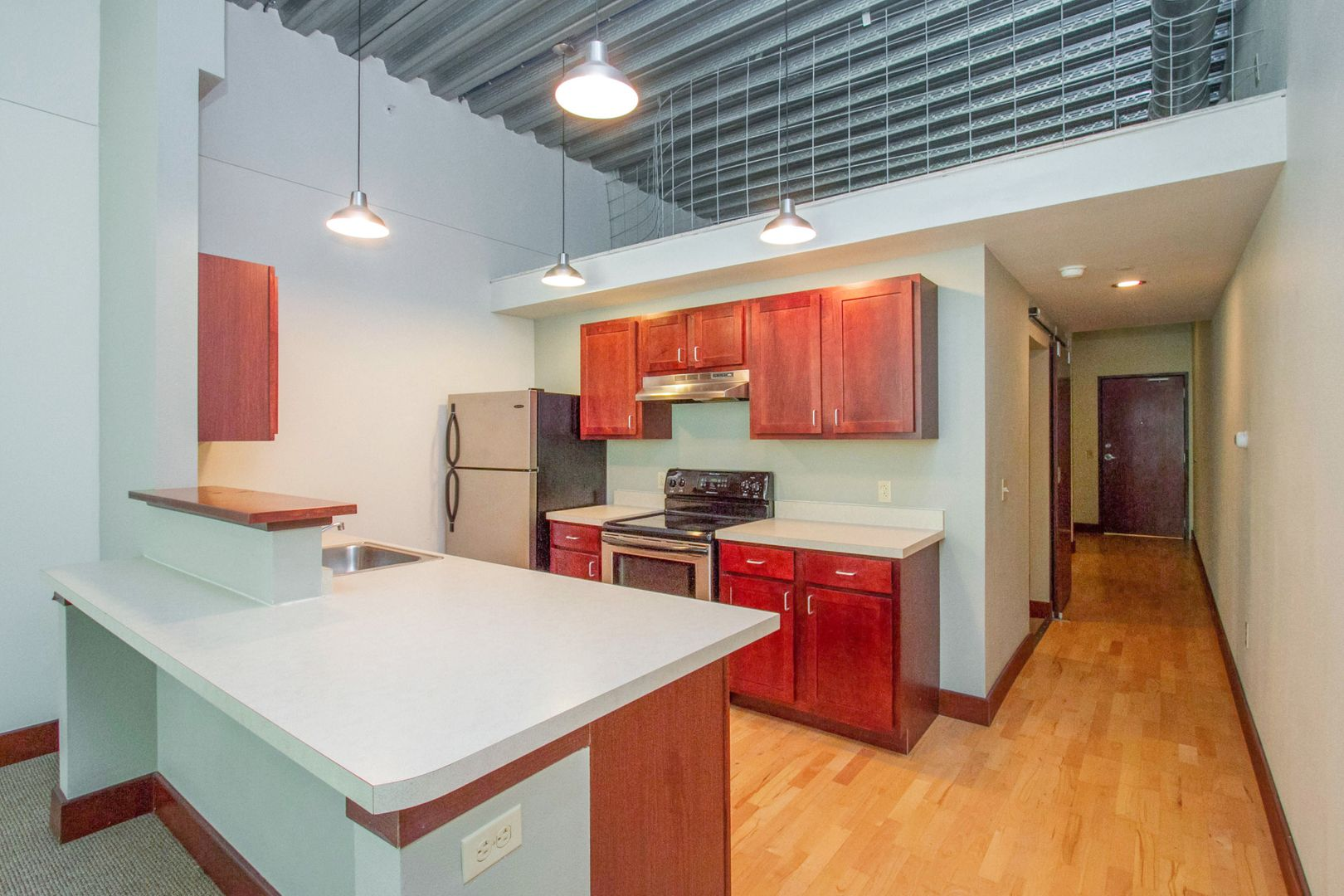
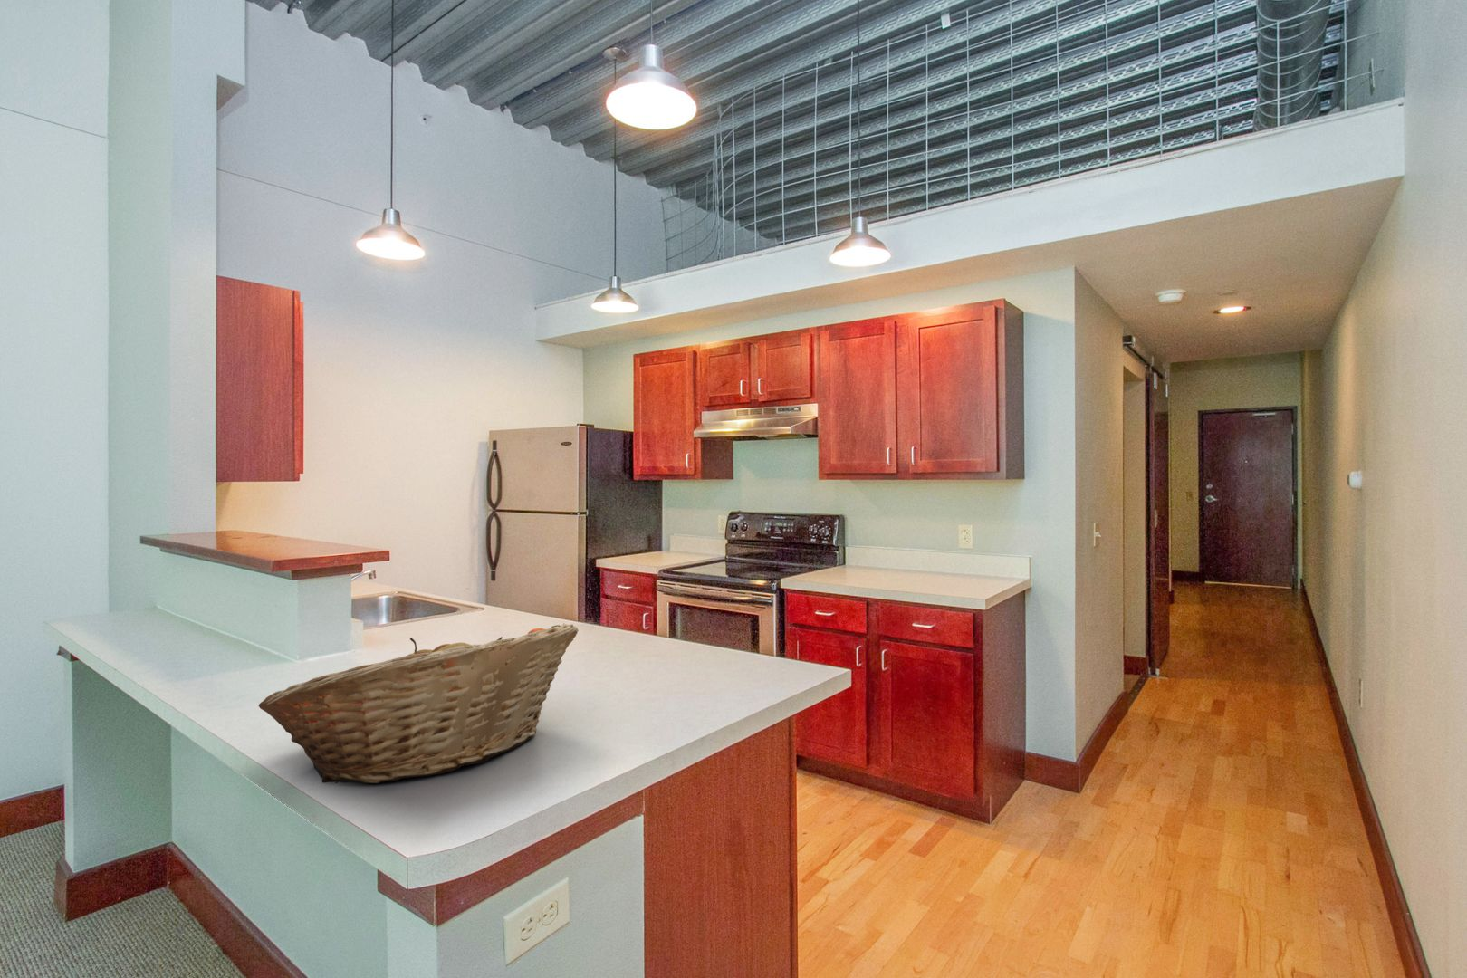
+ fruit basket (437, 688)
